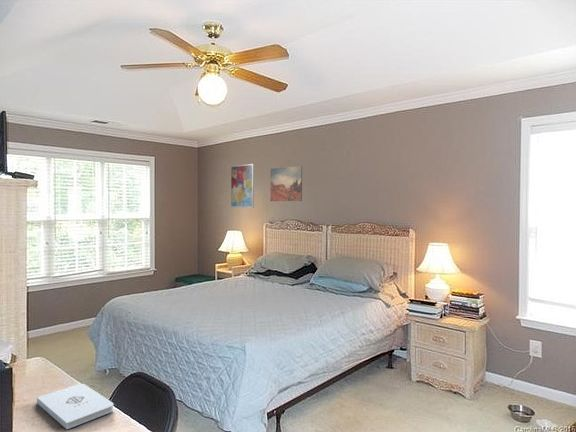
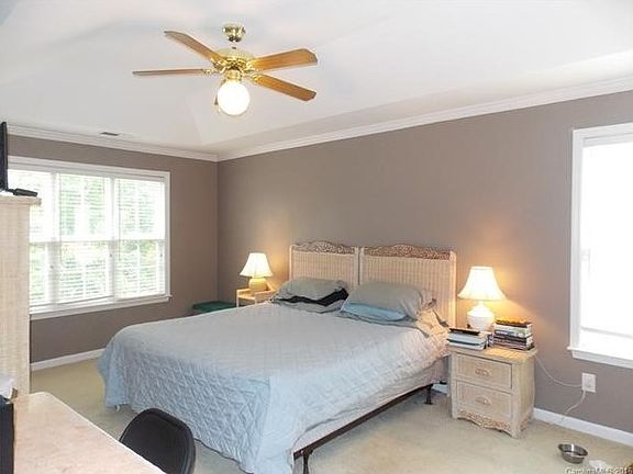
- notepad (75, 403)
- wall art (285, 184)
- wall art (242, 186)
